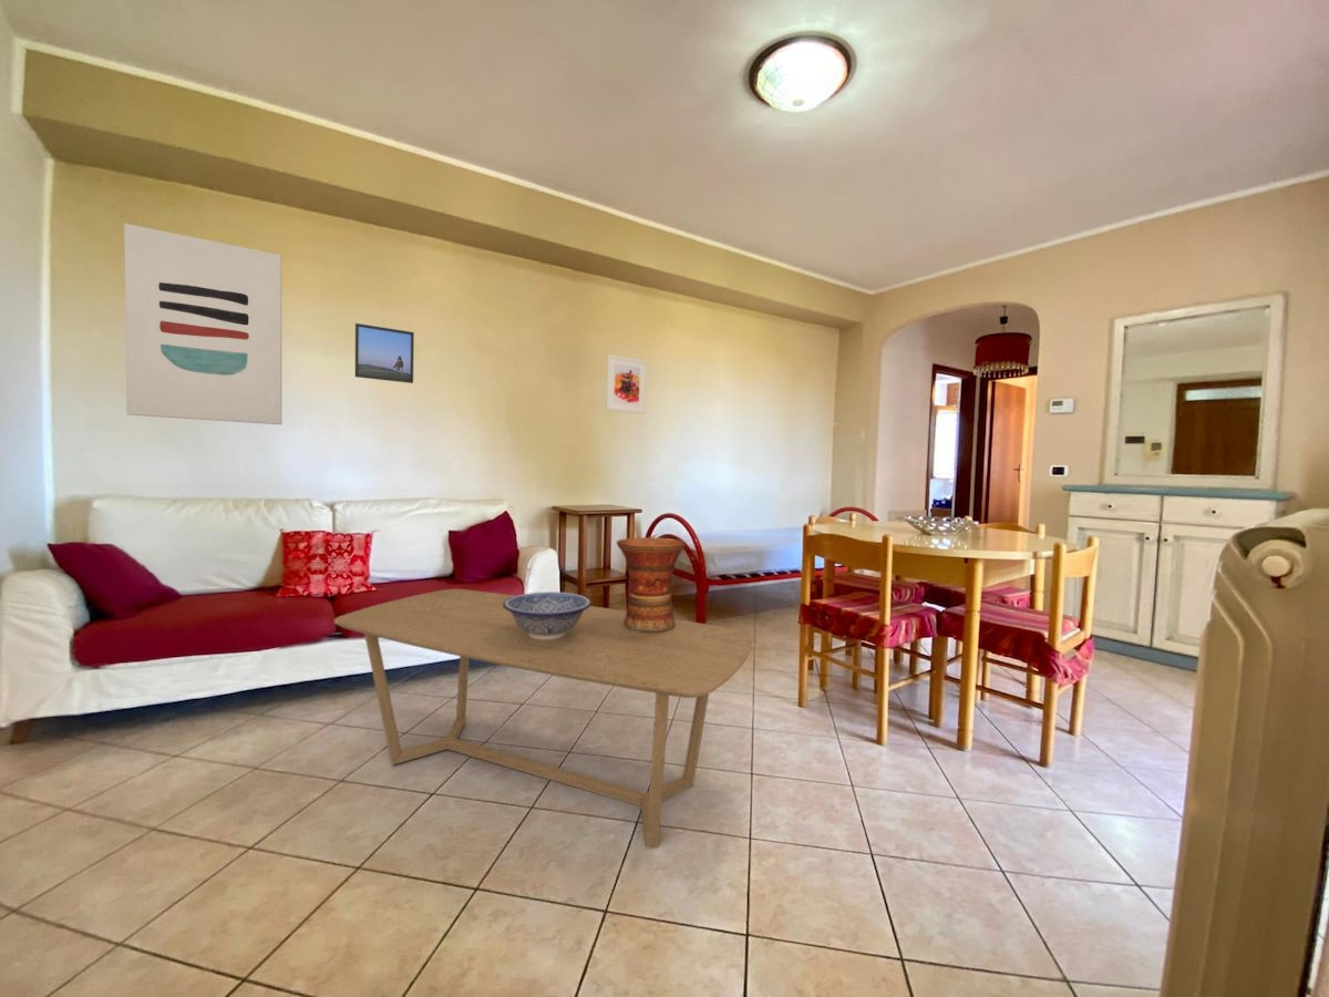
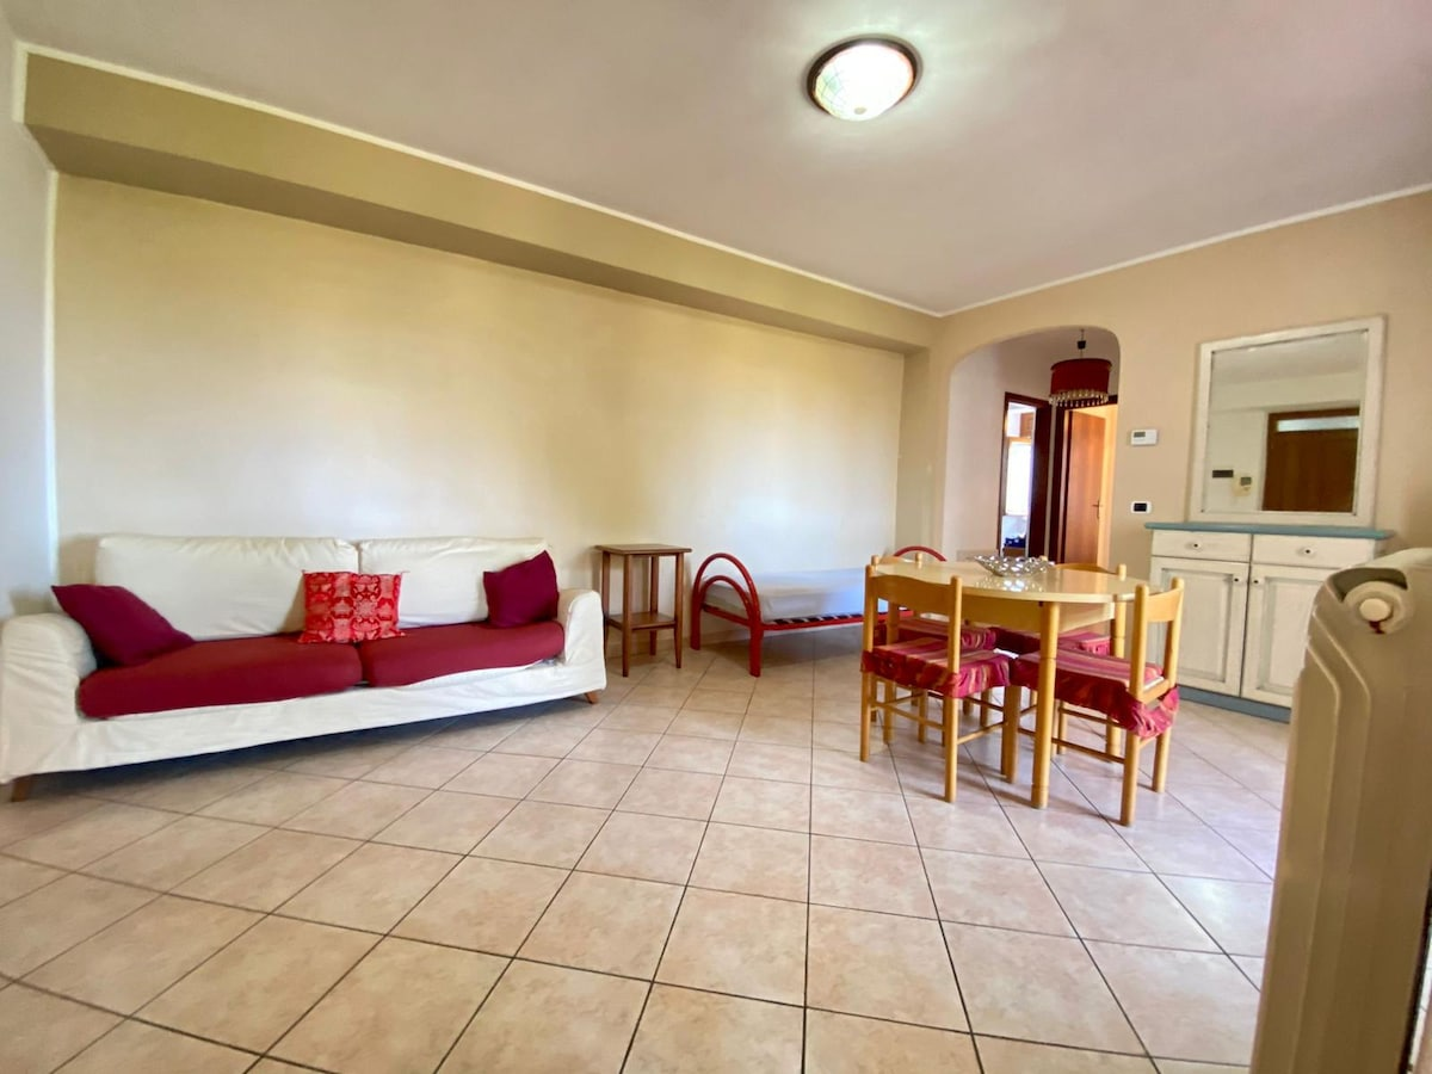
- vase (650, 582)
- wall art (208, 330)
- decorative bowl (547, 617)
- coffee table (547, 674)
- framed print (384, 353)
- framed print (626, 384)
